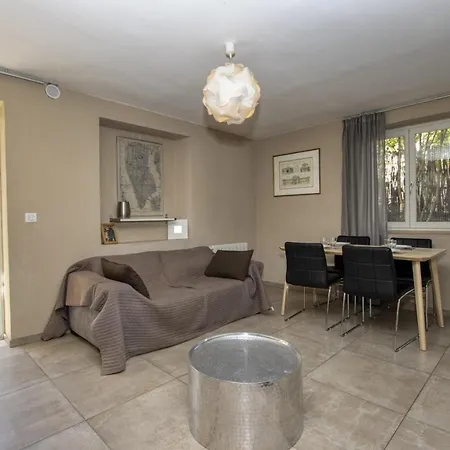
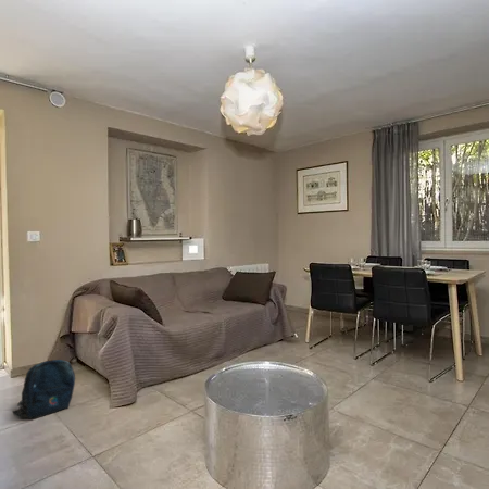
+ backpack (43, 383)
